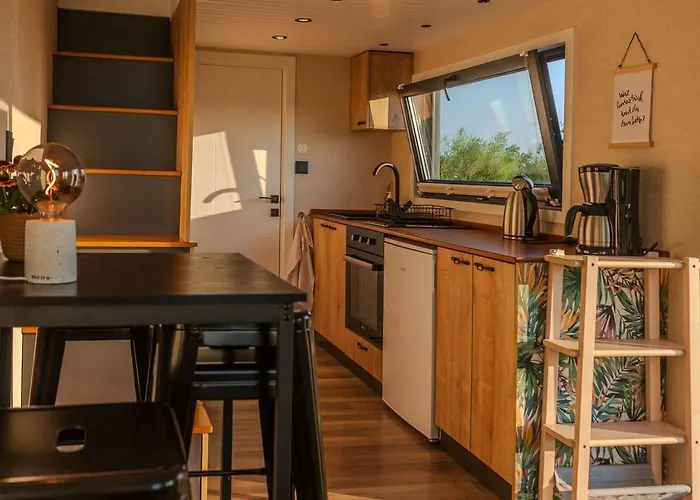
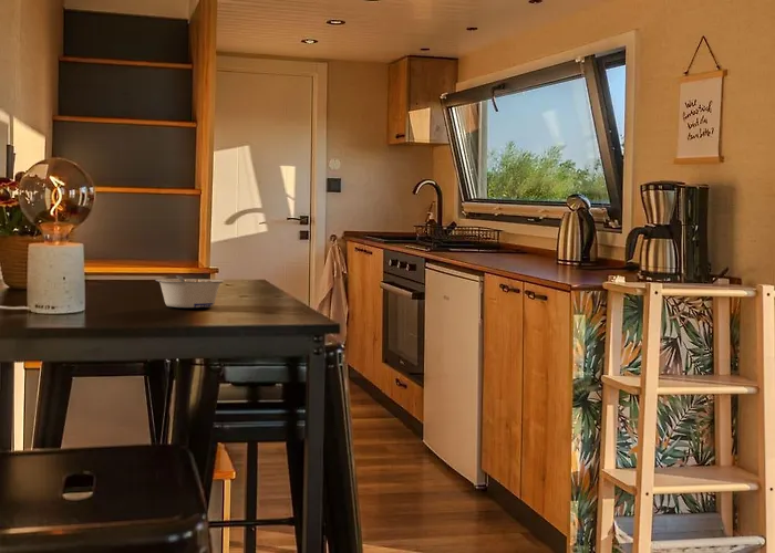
+ legume (190, 290)
